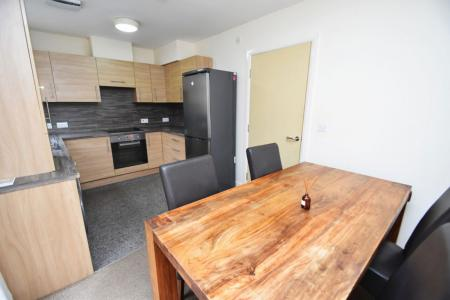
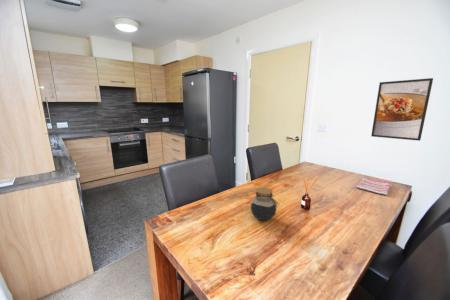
+ dish towel (373, 185)
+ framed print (399, 110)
+ jar (265, 204)
